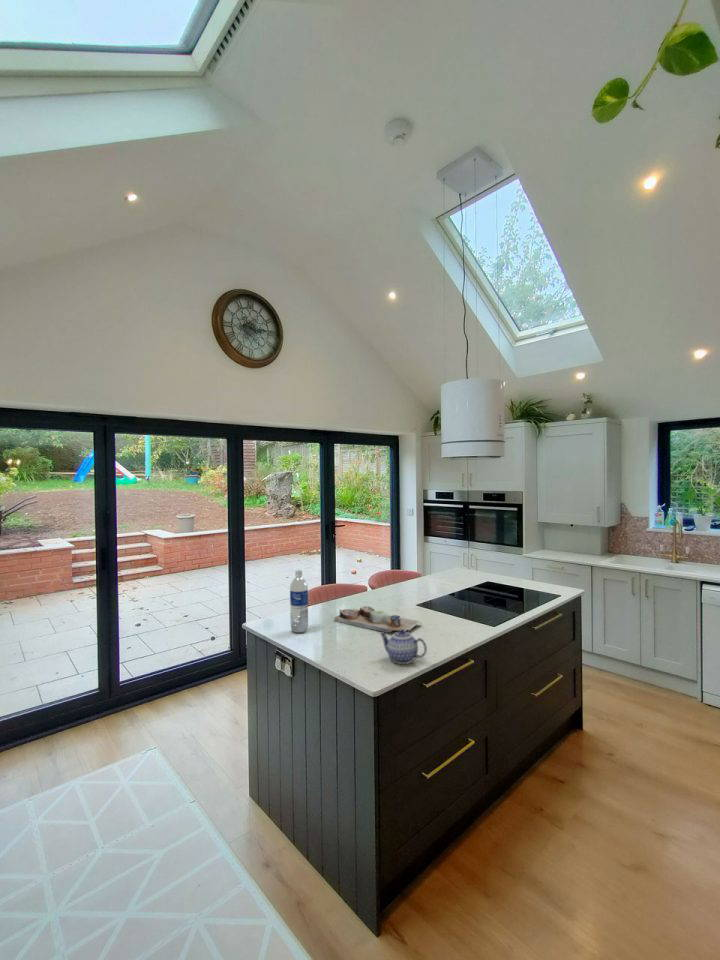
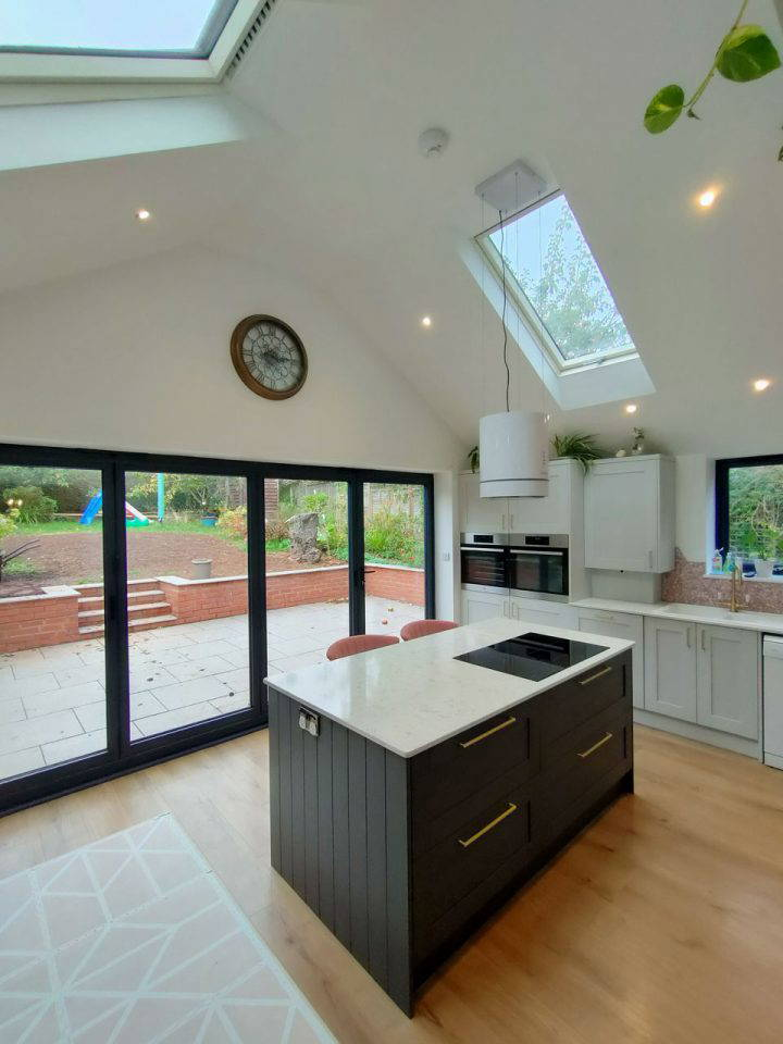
- water bottle (299, 600)
- teapot (402, 644)
- cutting board (376, 616)
